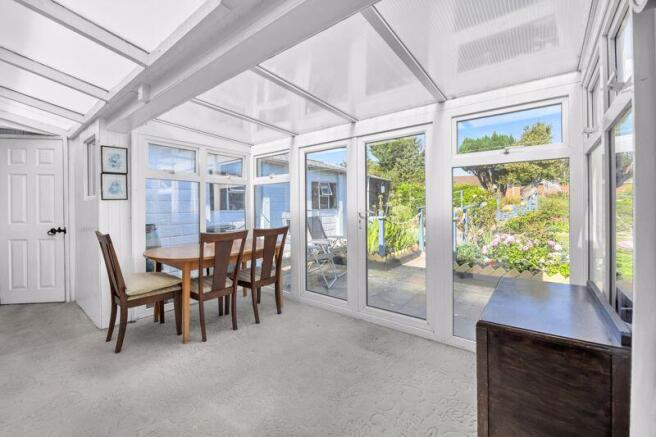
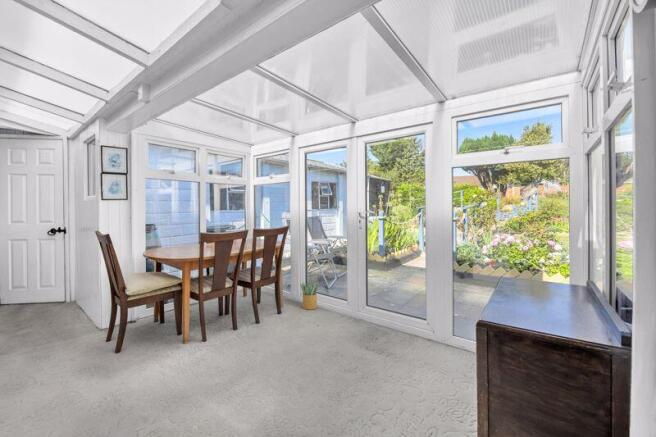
+ potted plant (309, 294)
